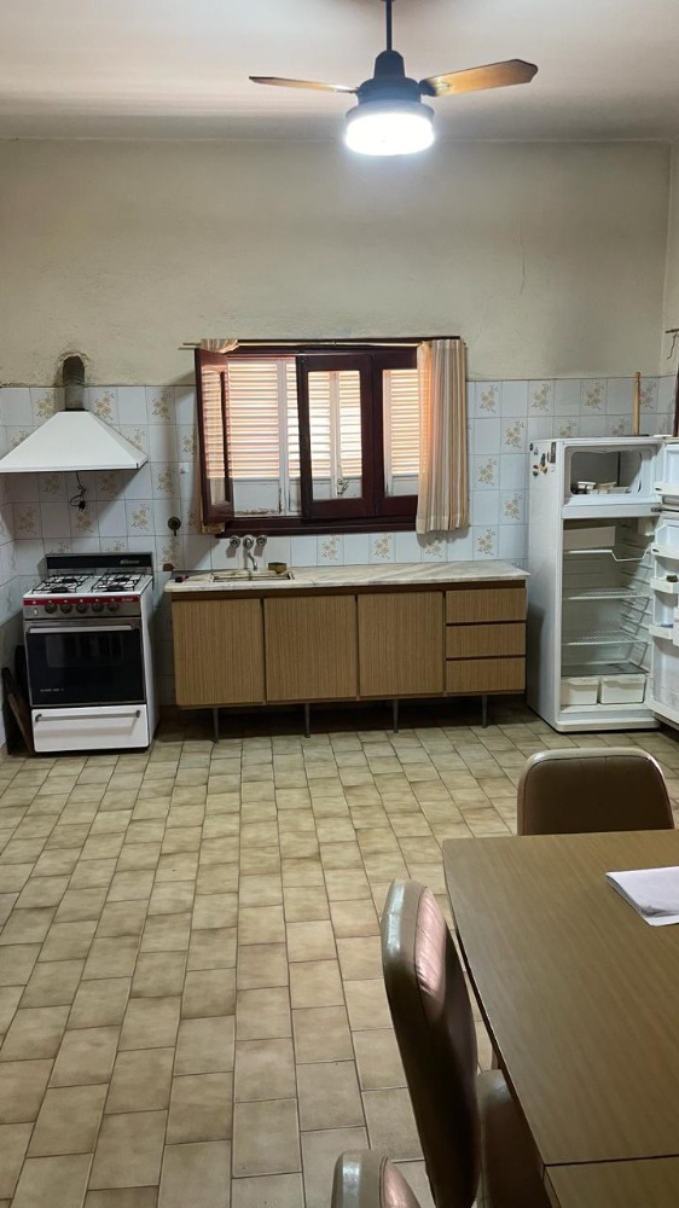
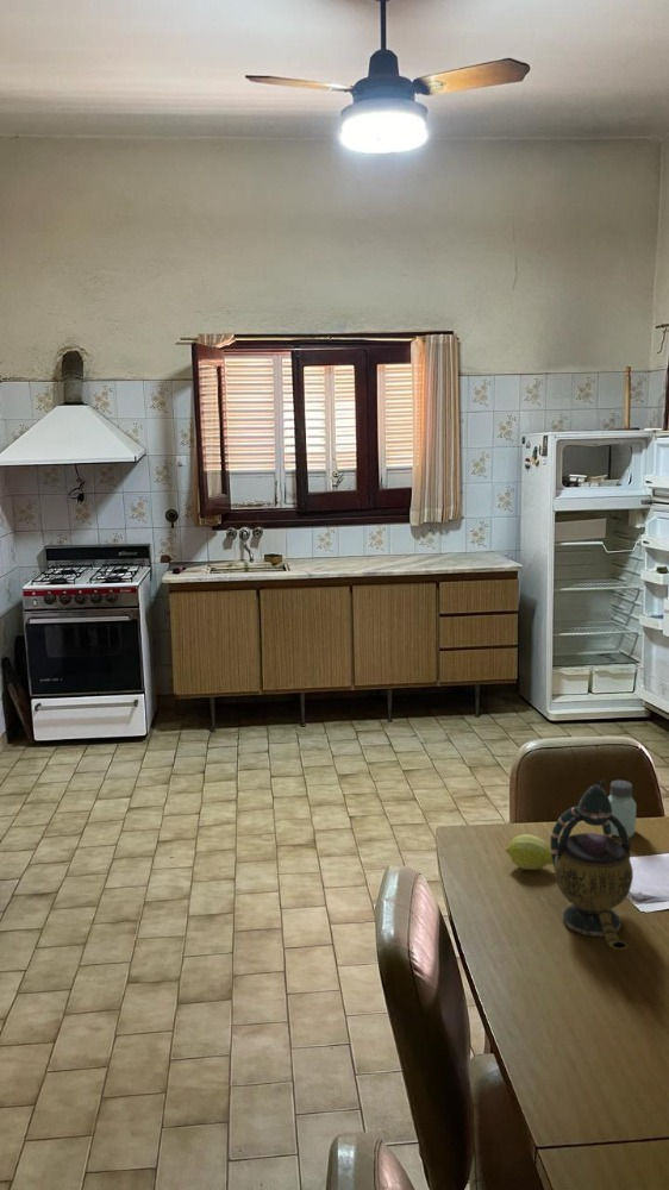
+ teapot (599, 863)
+ saltshaker (620, 808)
+ fruit (530, 852)
